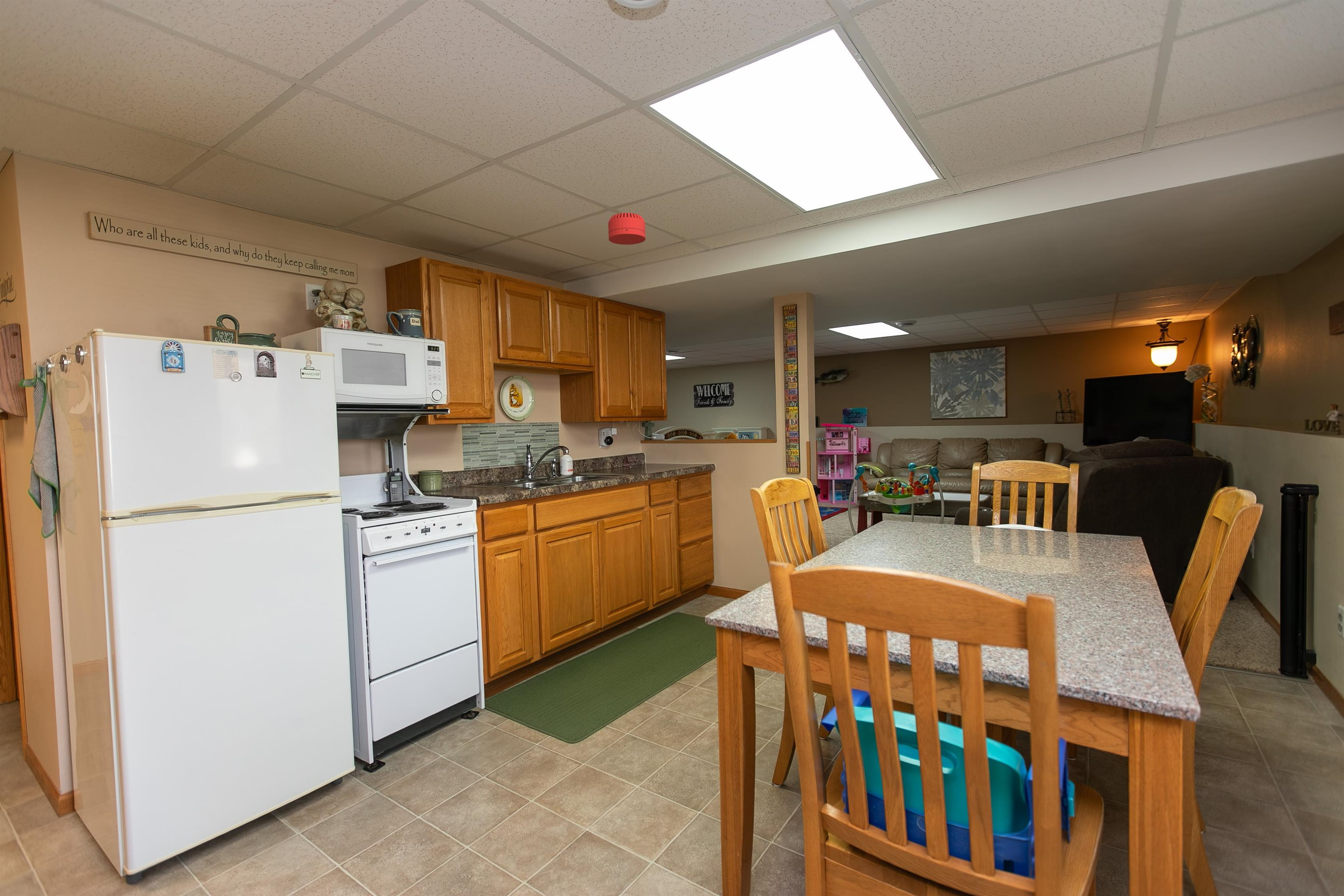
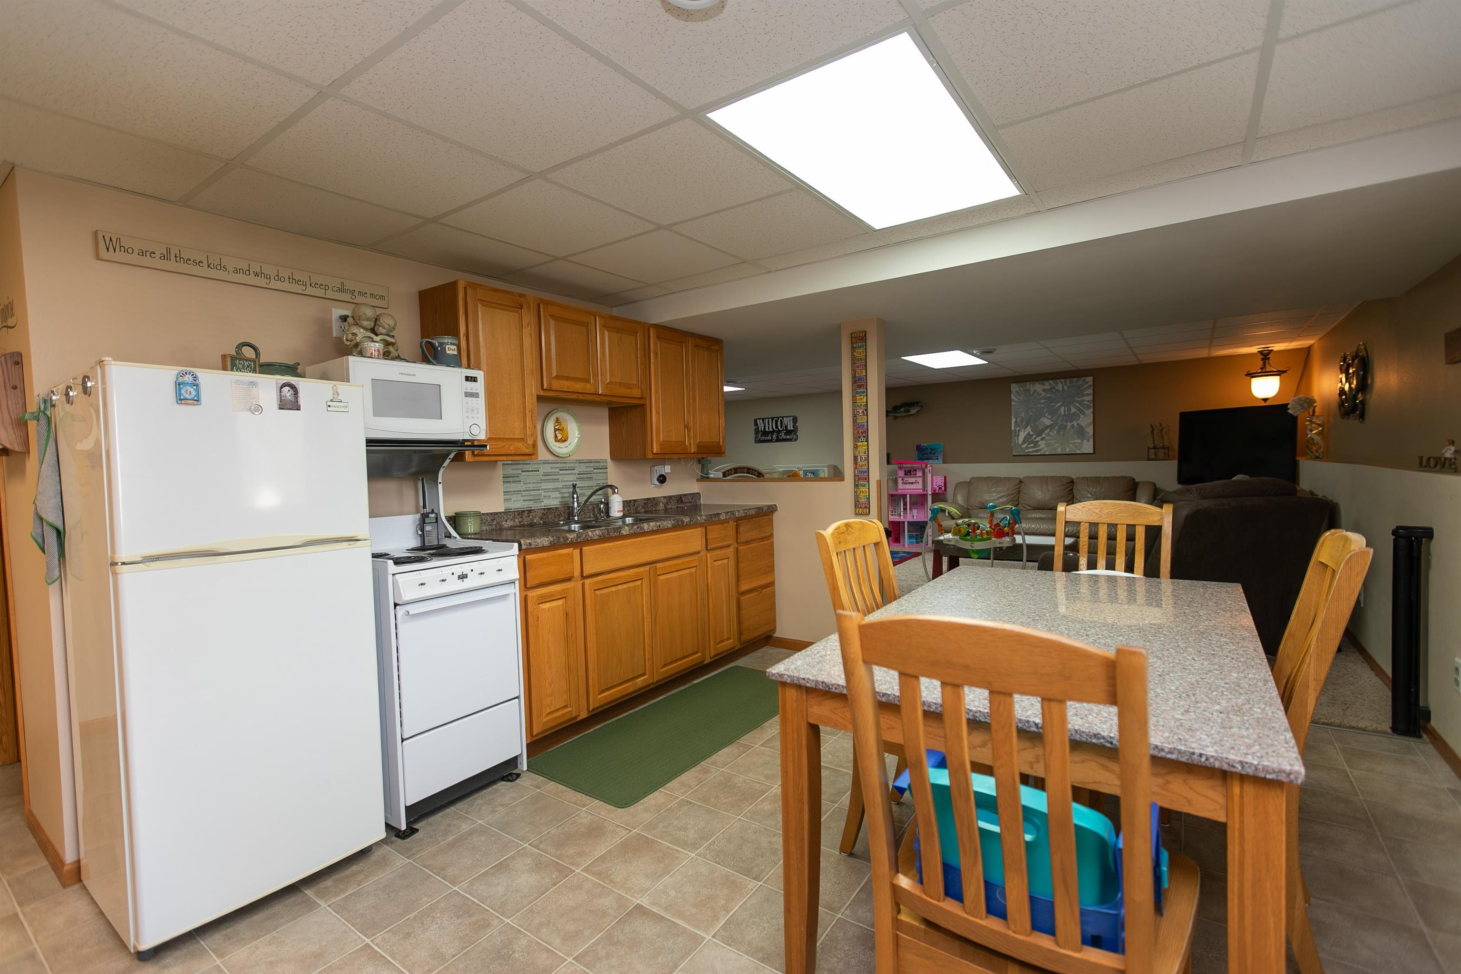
- smoke detector (626, 228)
